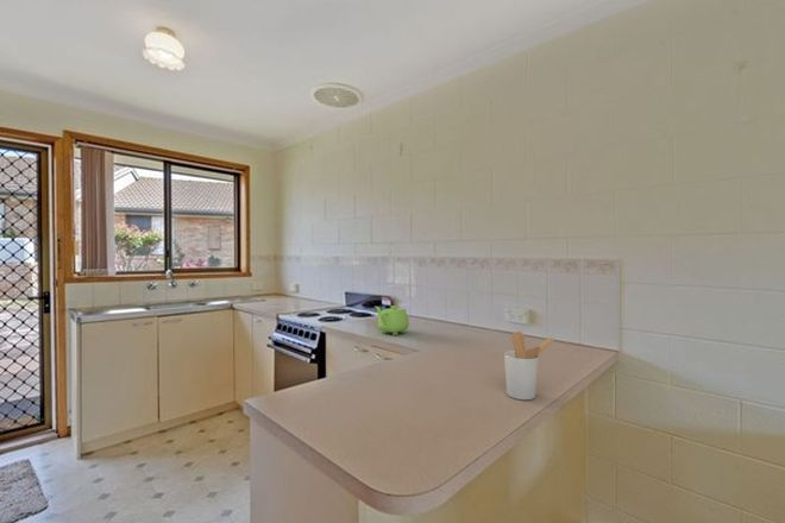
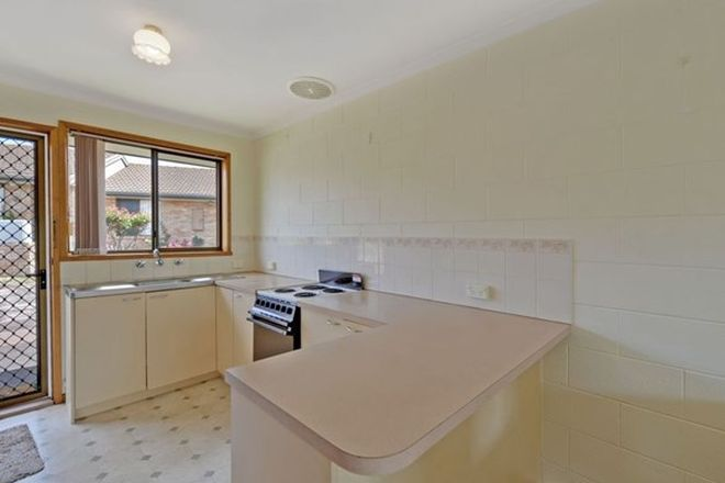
- teapot (389, 319)
- utensil holder (529, 365)
